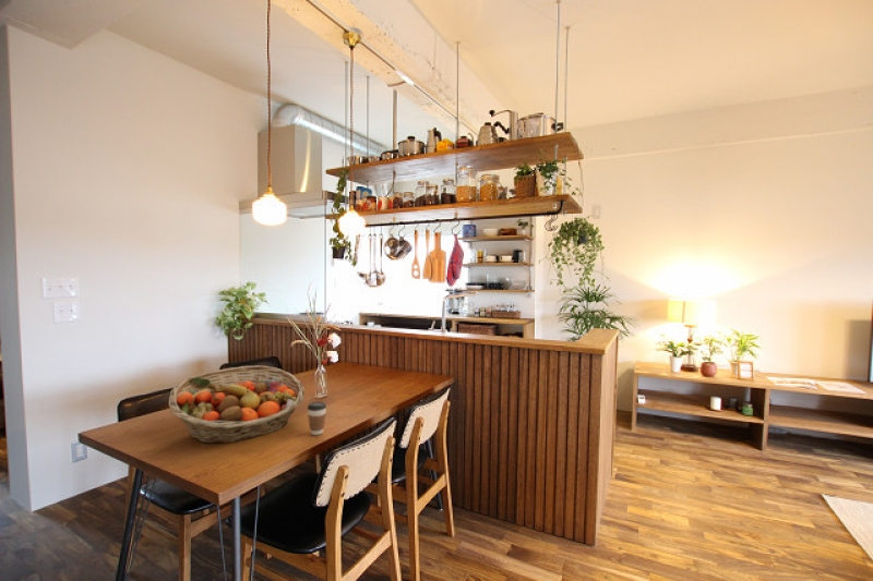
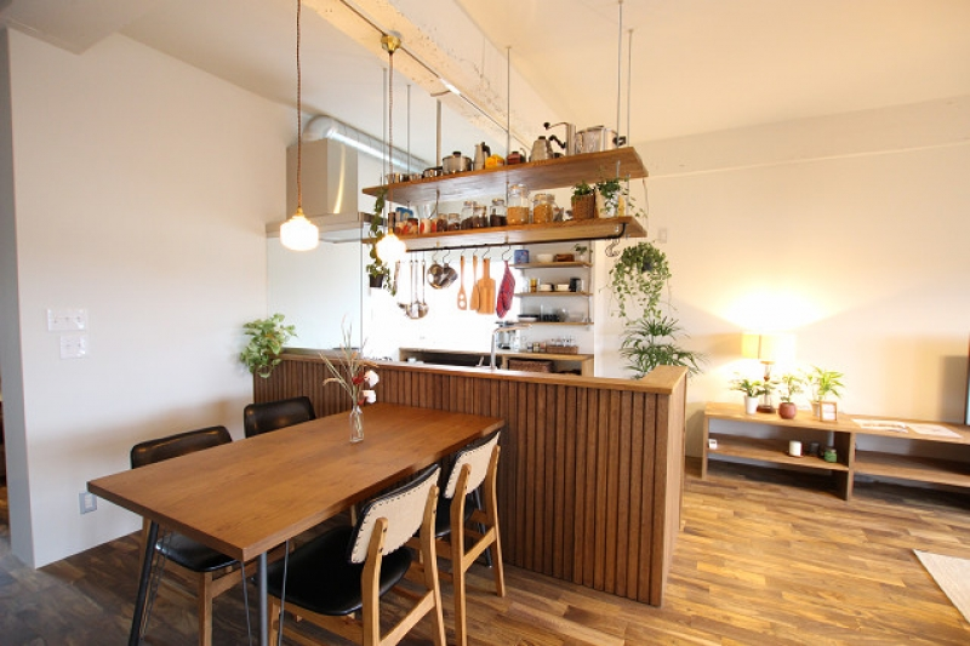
- coffee cup (316, 417)
- fruit basket (241, 401)
